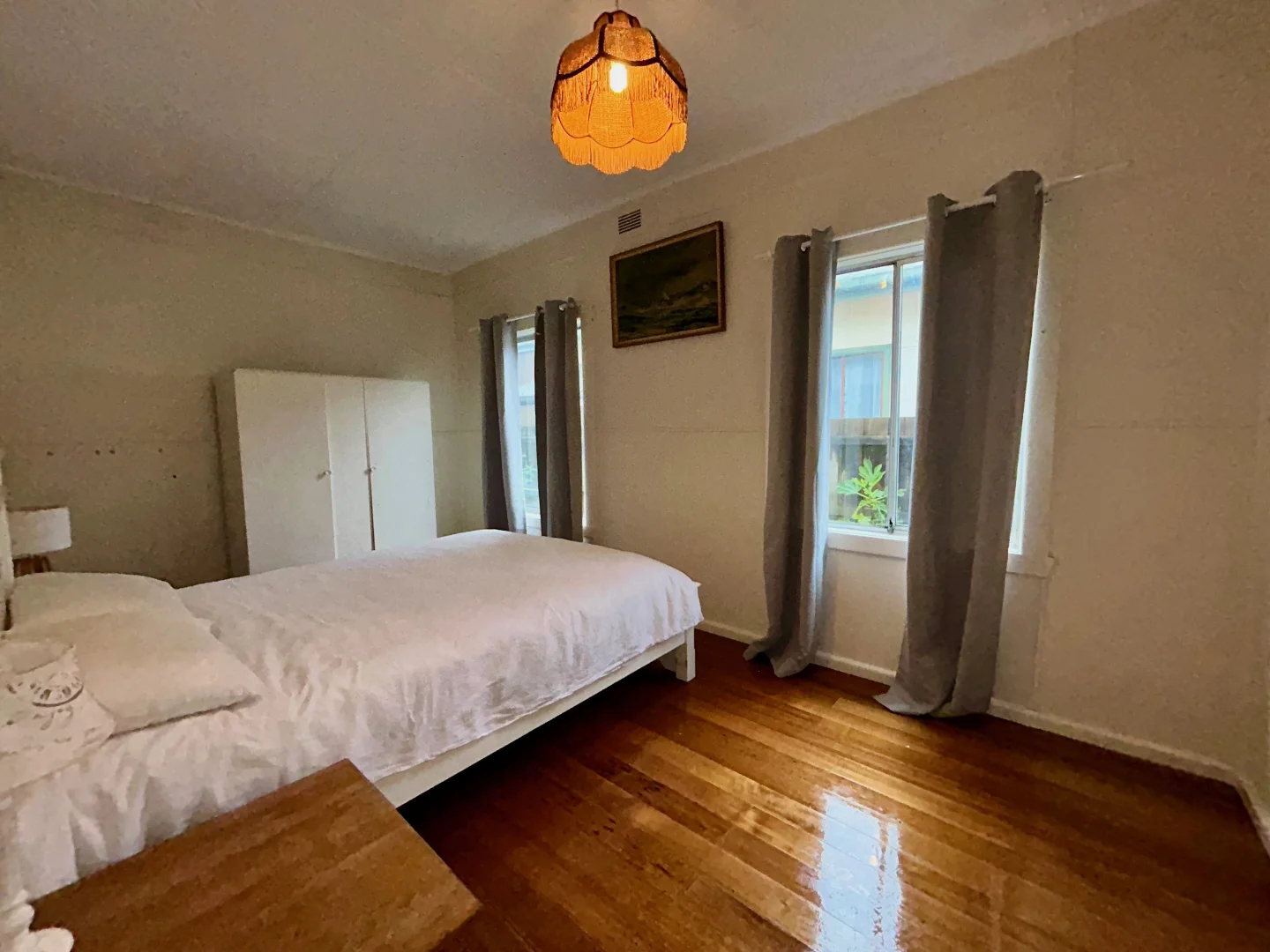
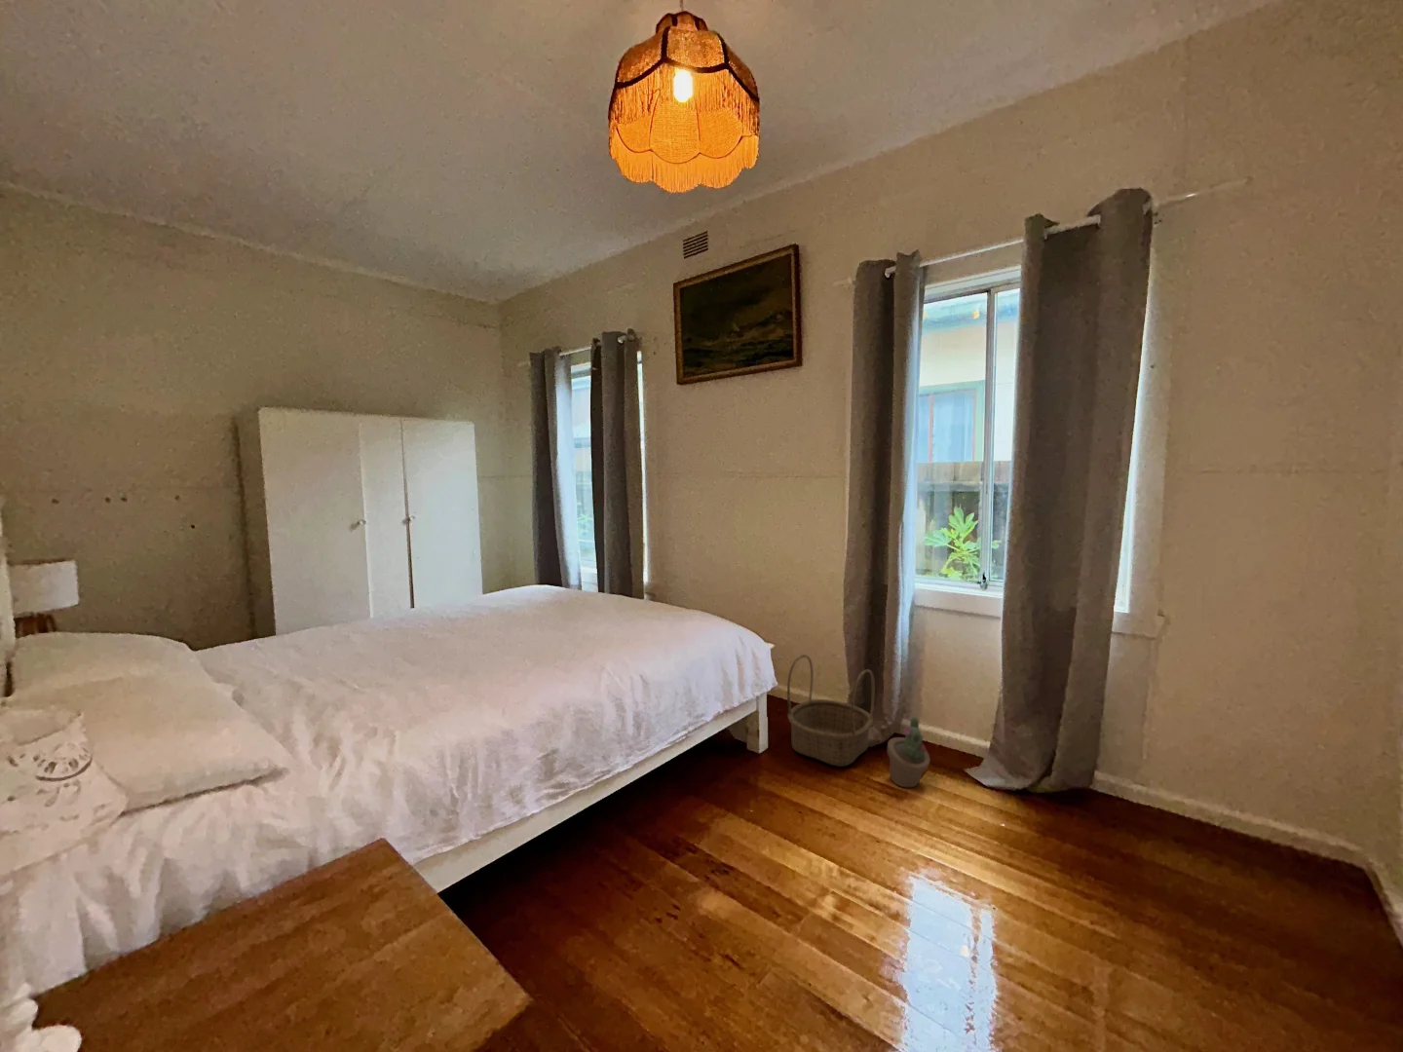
+ basket (830, 706)
+ decorative plant (908, 753)
